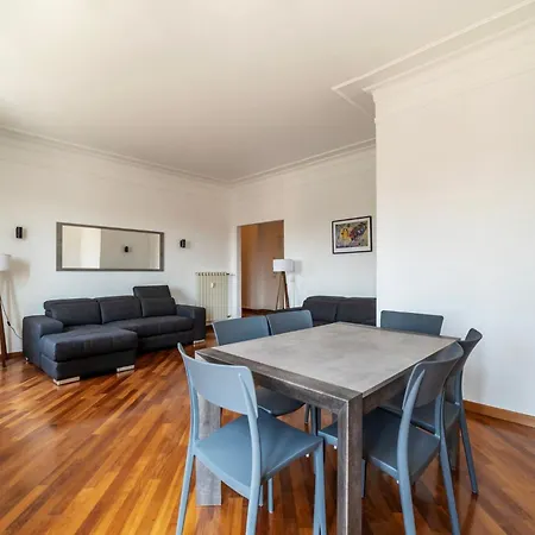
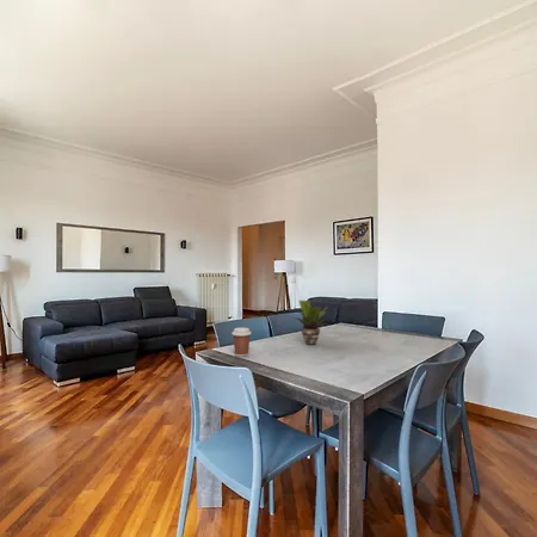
+ potted plant (309, 322)
+ coffee cup (241, 341)
